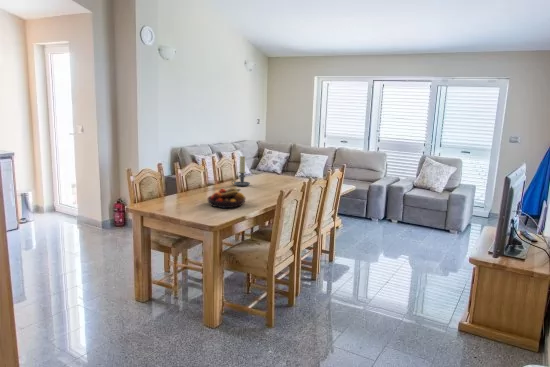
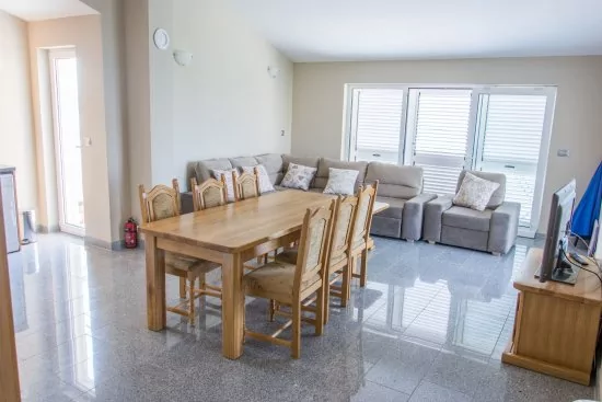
- fruit bowl (226, 196)
- candle holder (240, 170)
